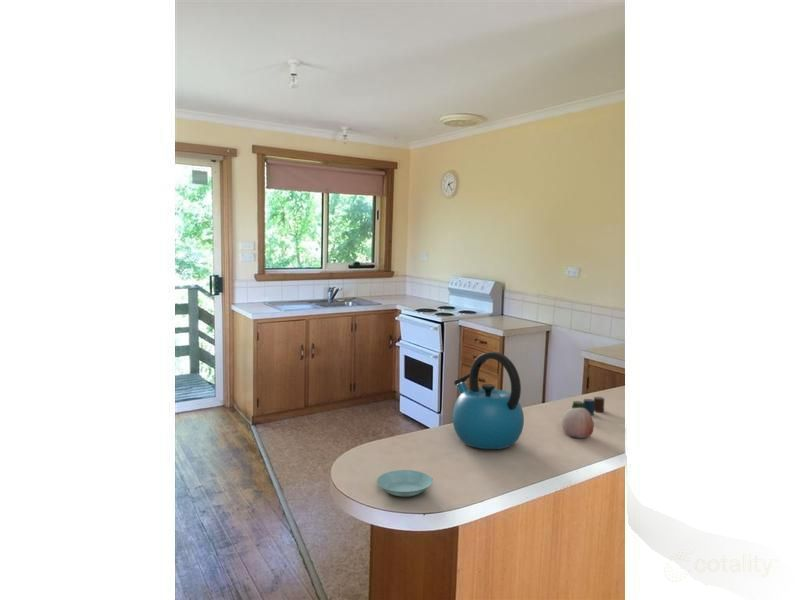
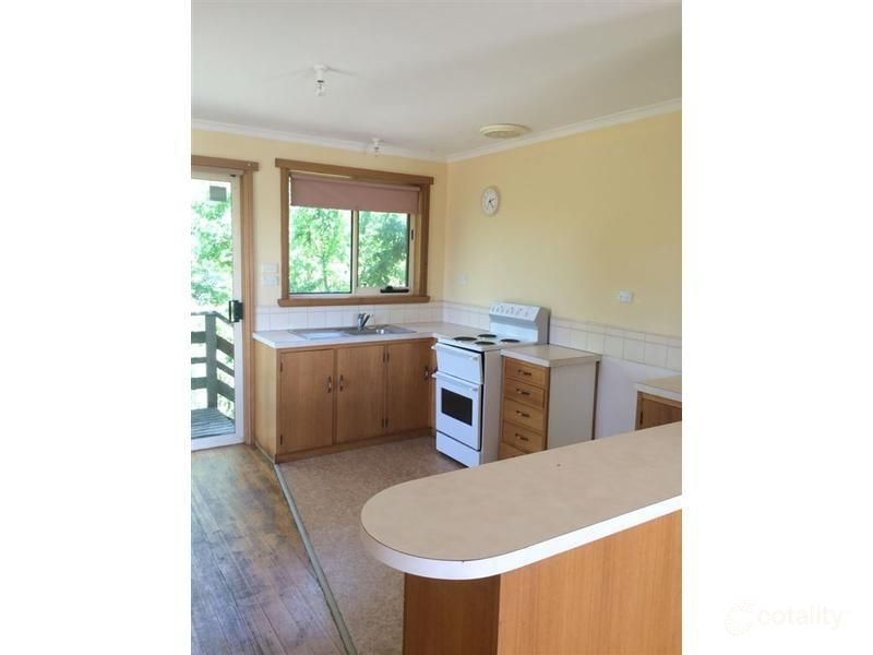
- apple (577, 421)
- kettle (485, 396)
- saucer (404, 485)
- cup (587, 402)
